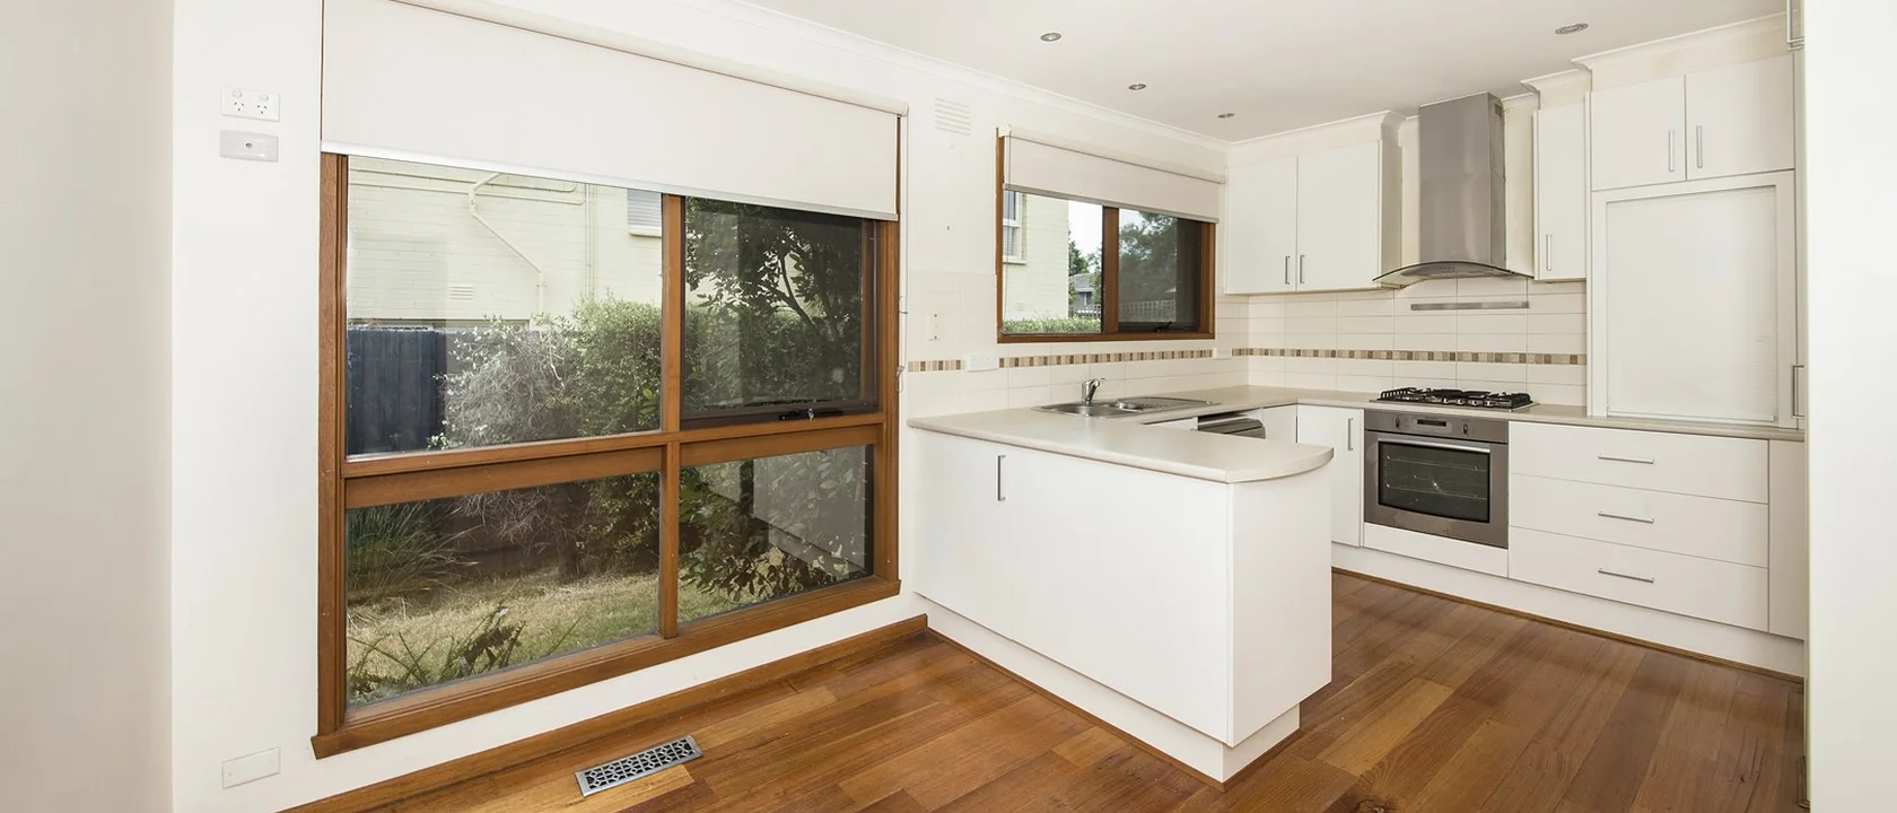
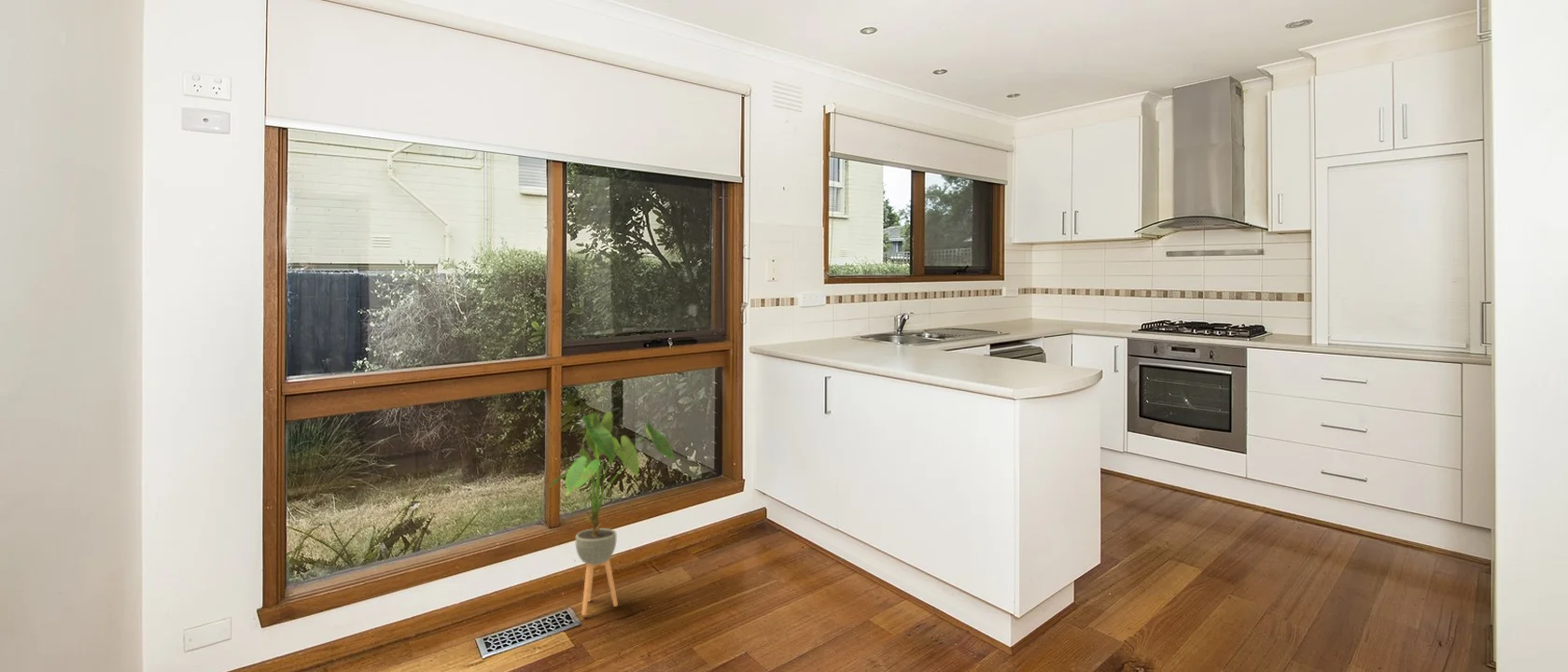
+ house plant (602, 507)
